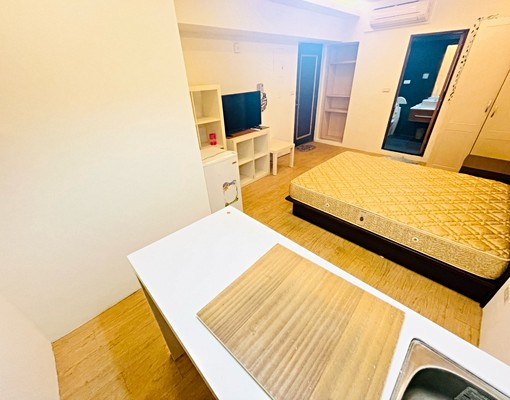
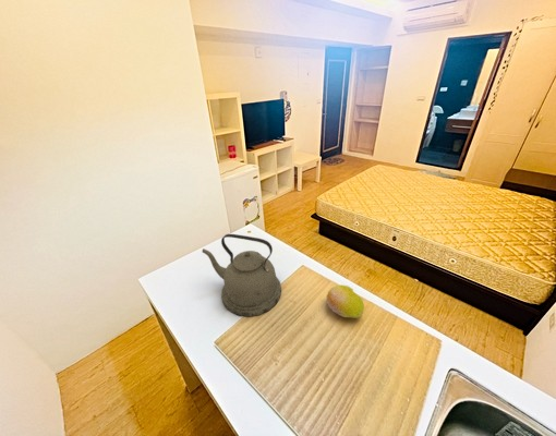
+ fruit (345, 300)
+ kettle (244, 267)
